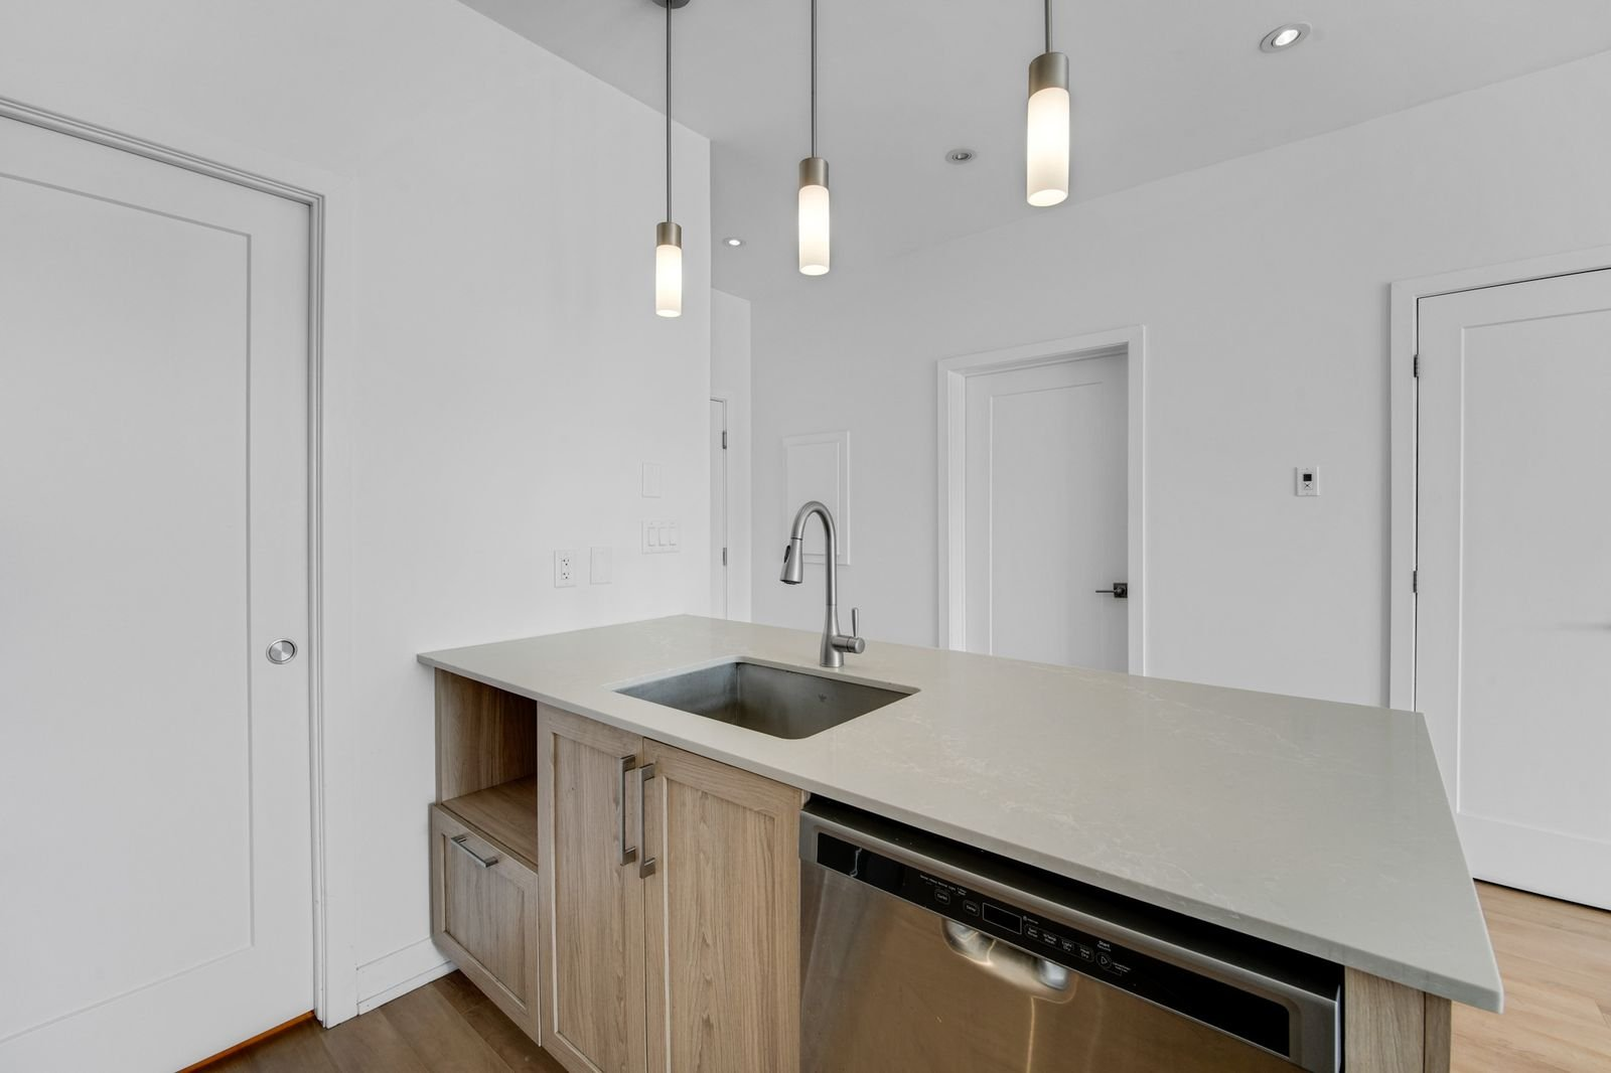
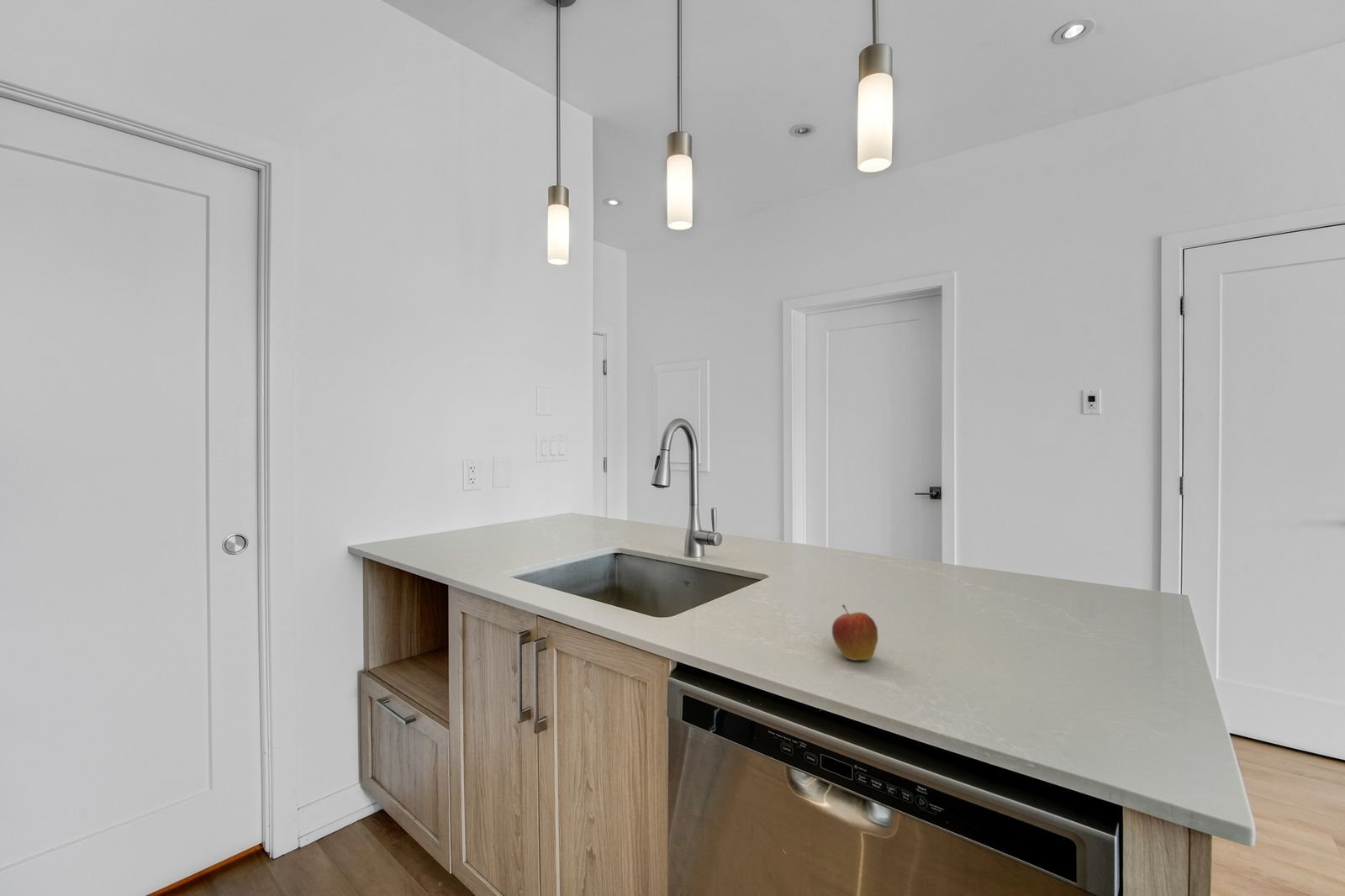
+ fruit (854, 631)
